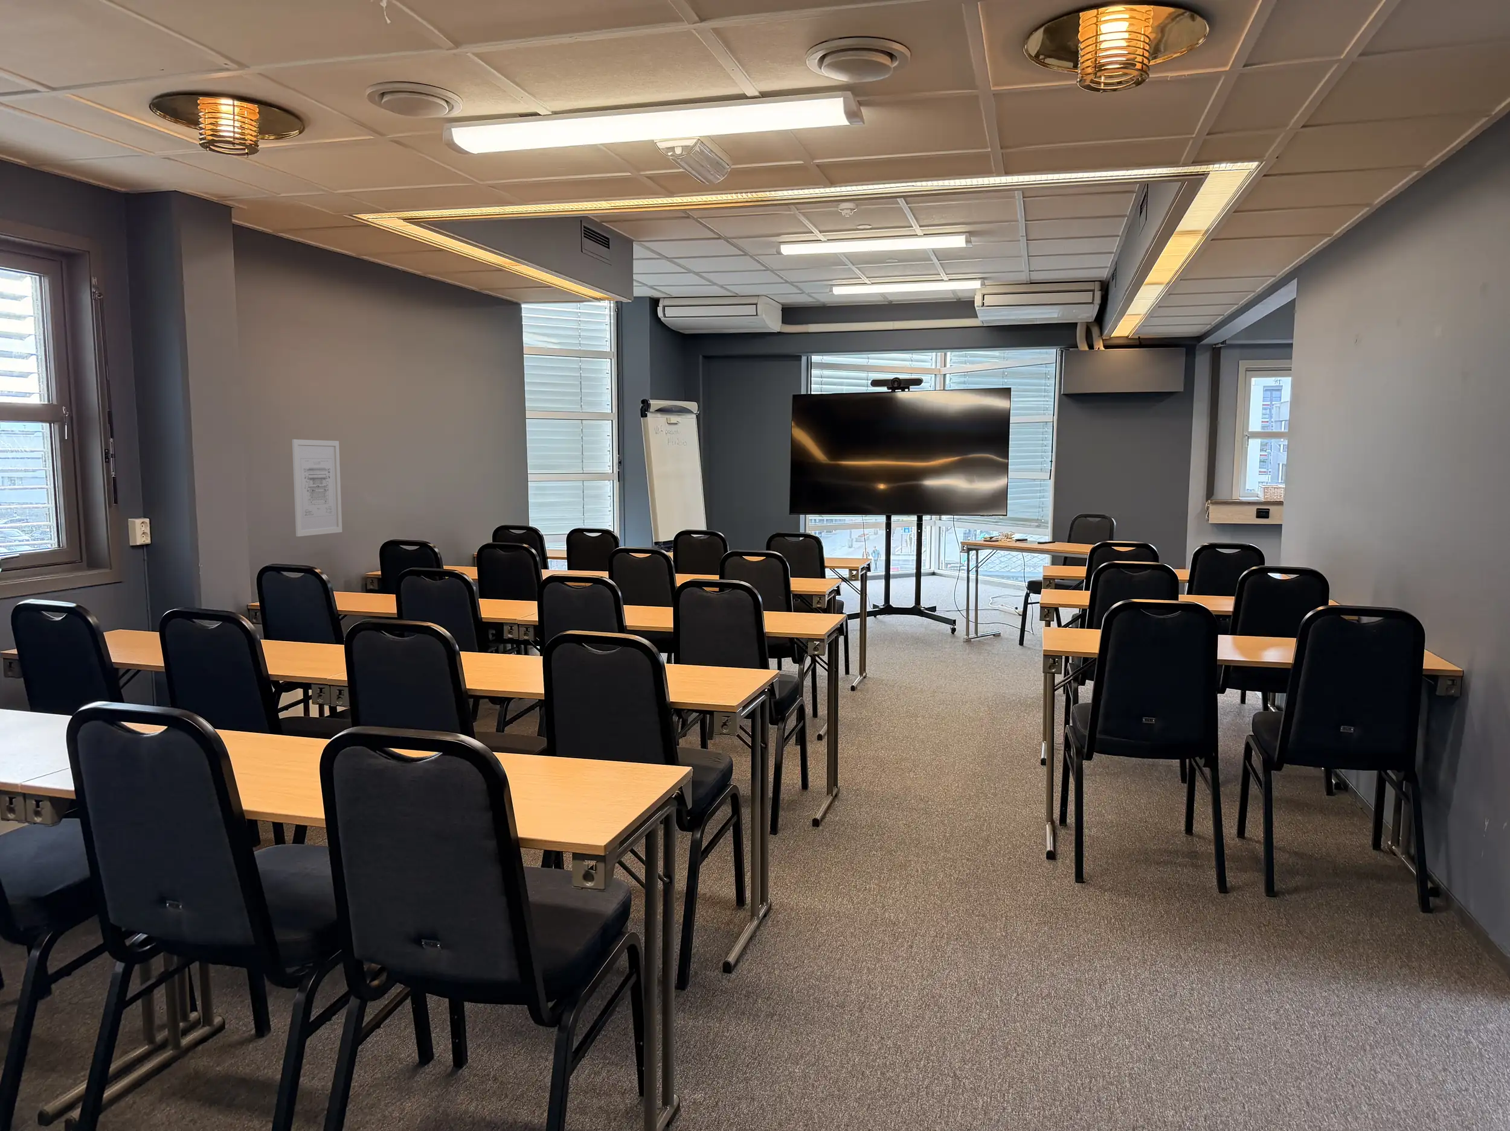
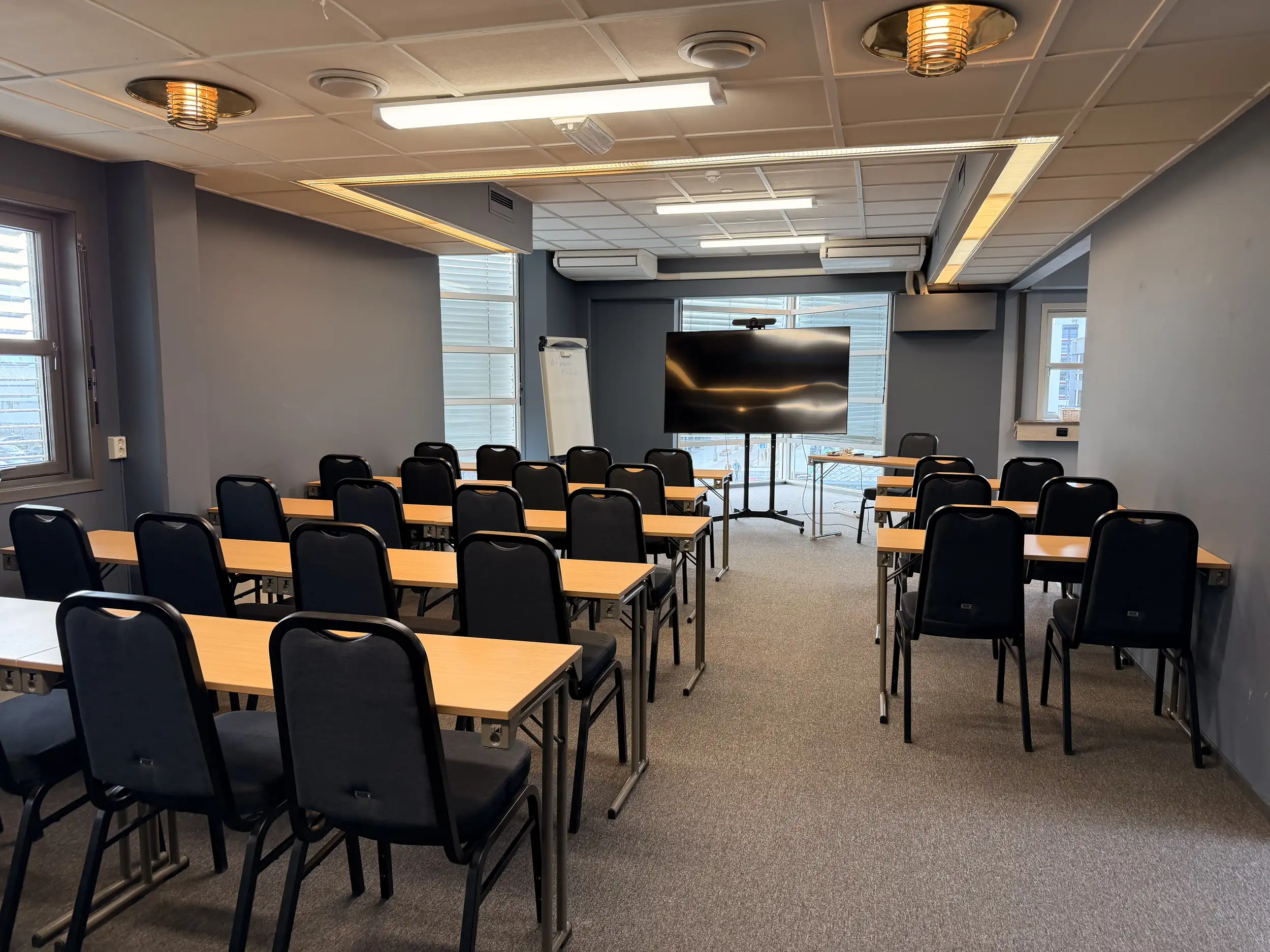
- wall art (317, 487)
